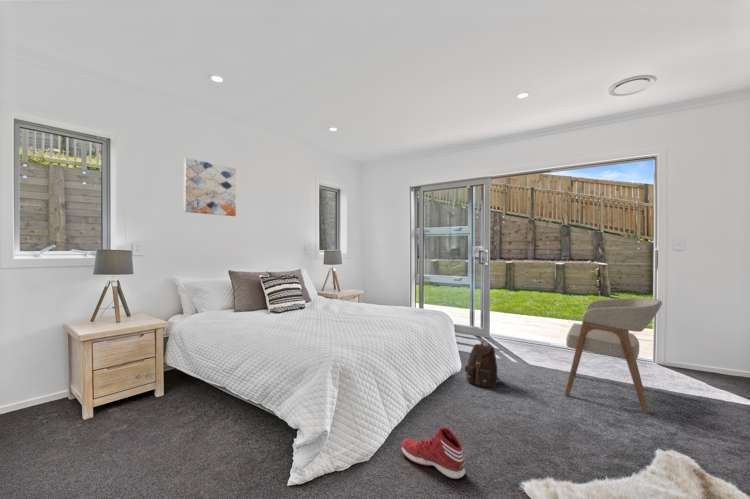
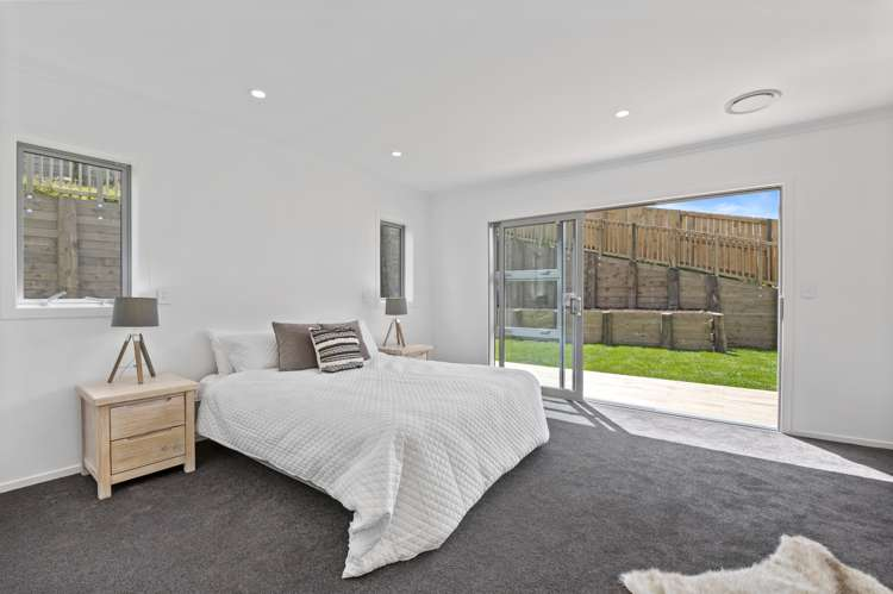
- sneaker (431, 443)
- backpack (482, 361)
- armchair (611, 345)
- wall art (211, 188)
